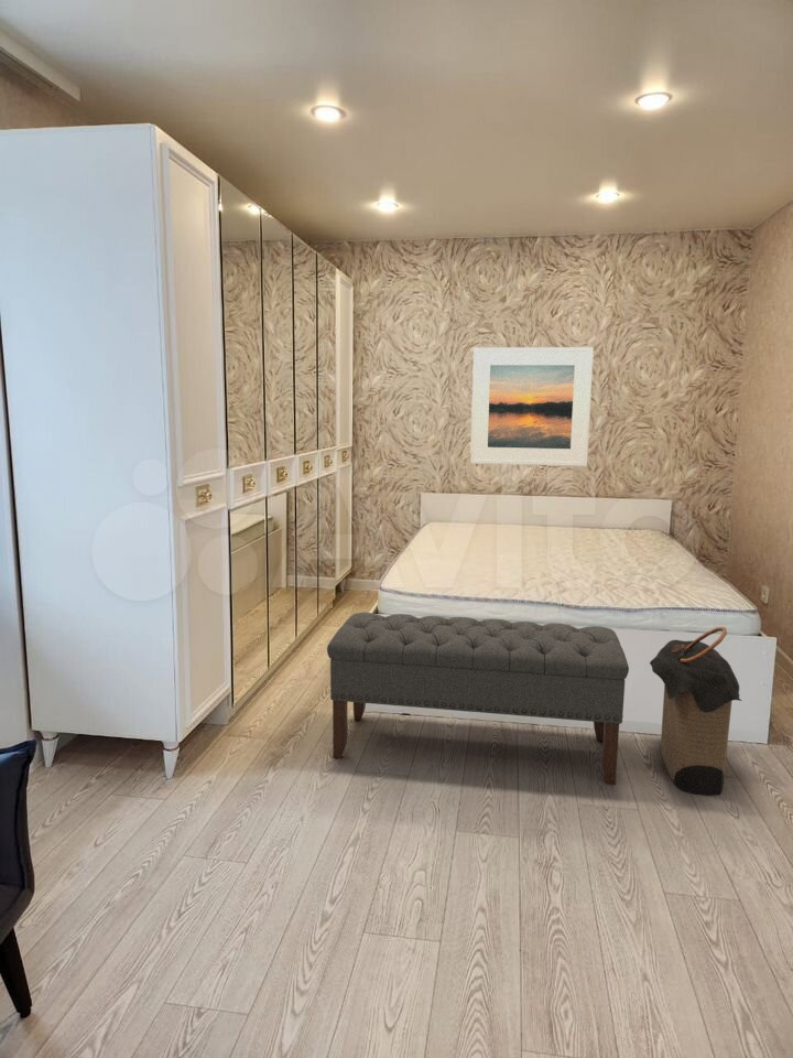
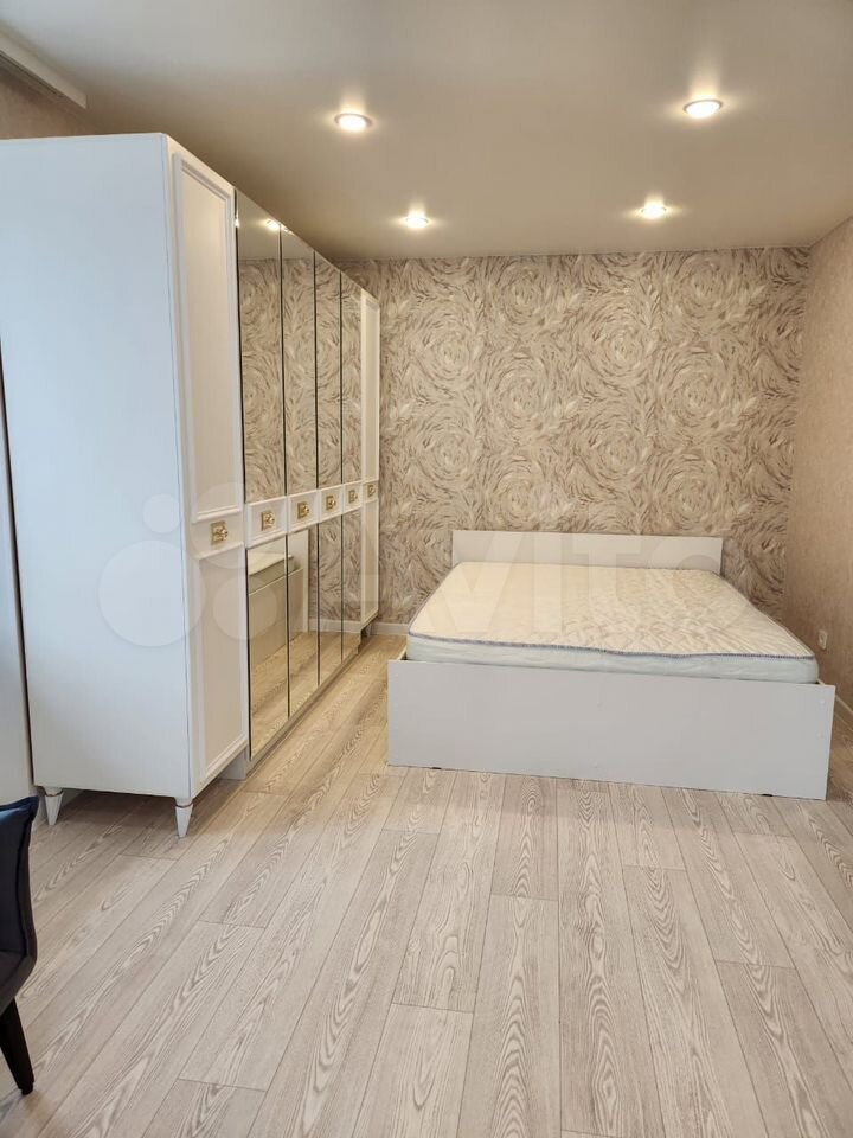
- bench (475, 689)
- laundry hamper (692, 694)
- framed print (530, 407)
